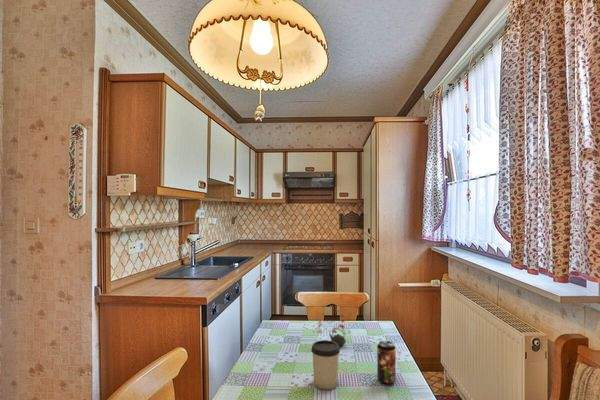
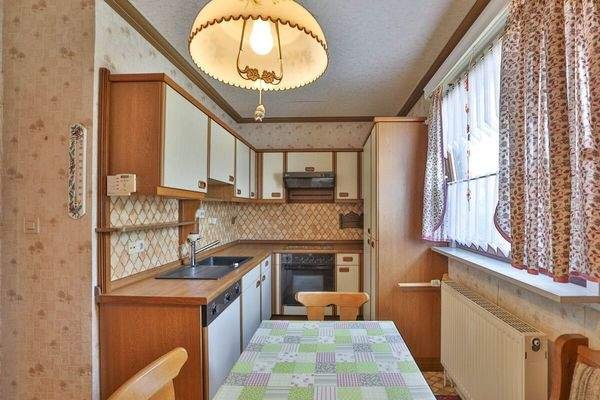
- beverage can (386, 361)
- cup (325, 364)
- teapot (320, 321)
